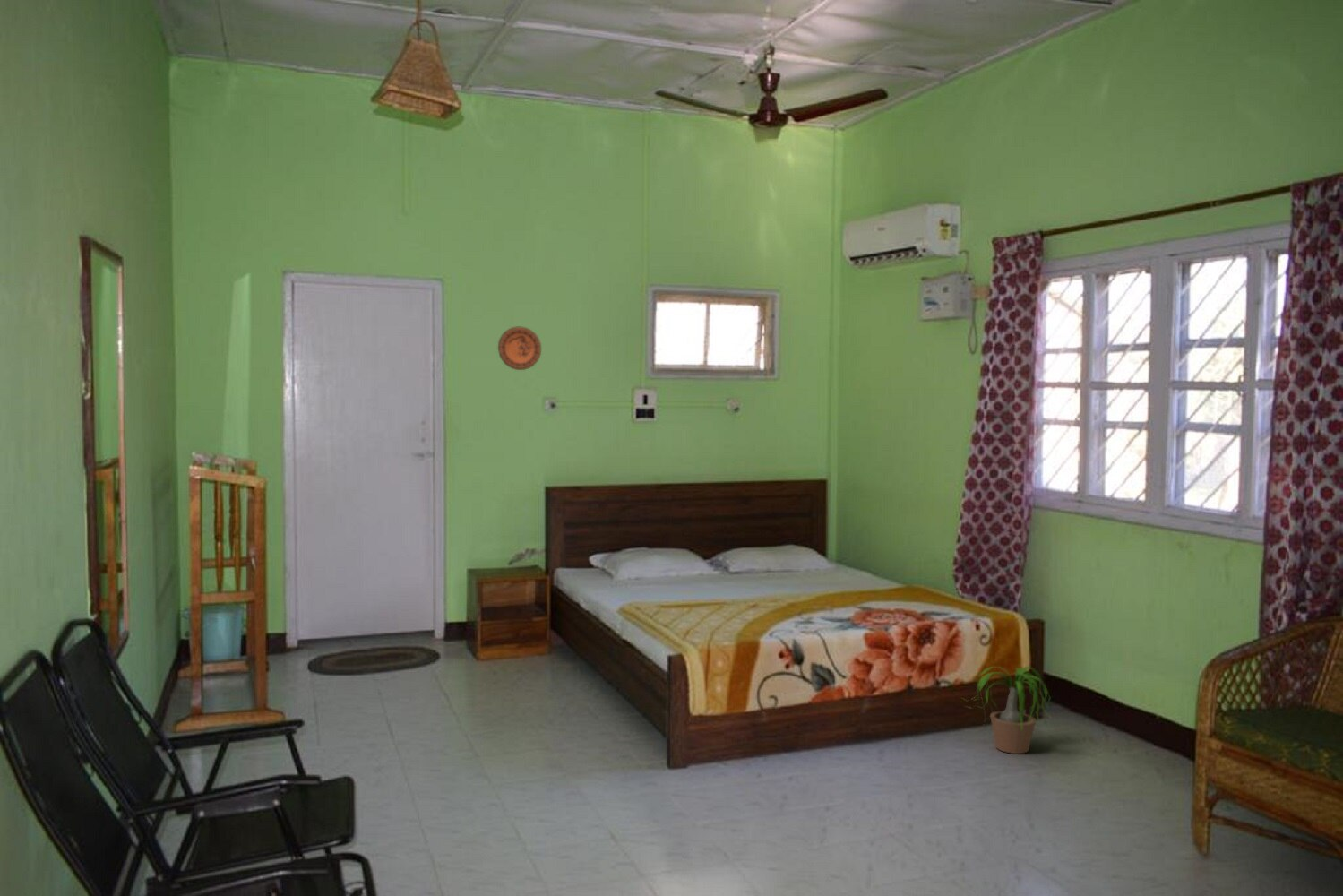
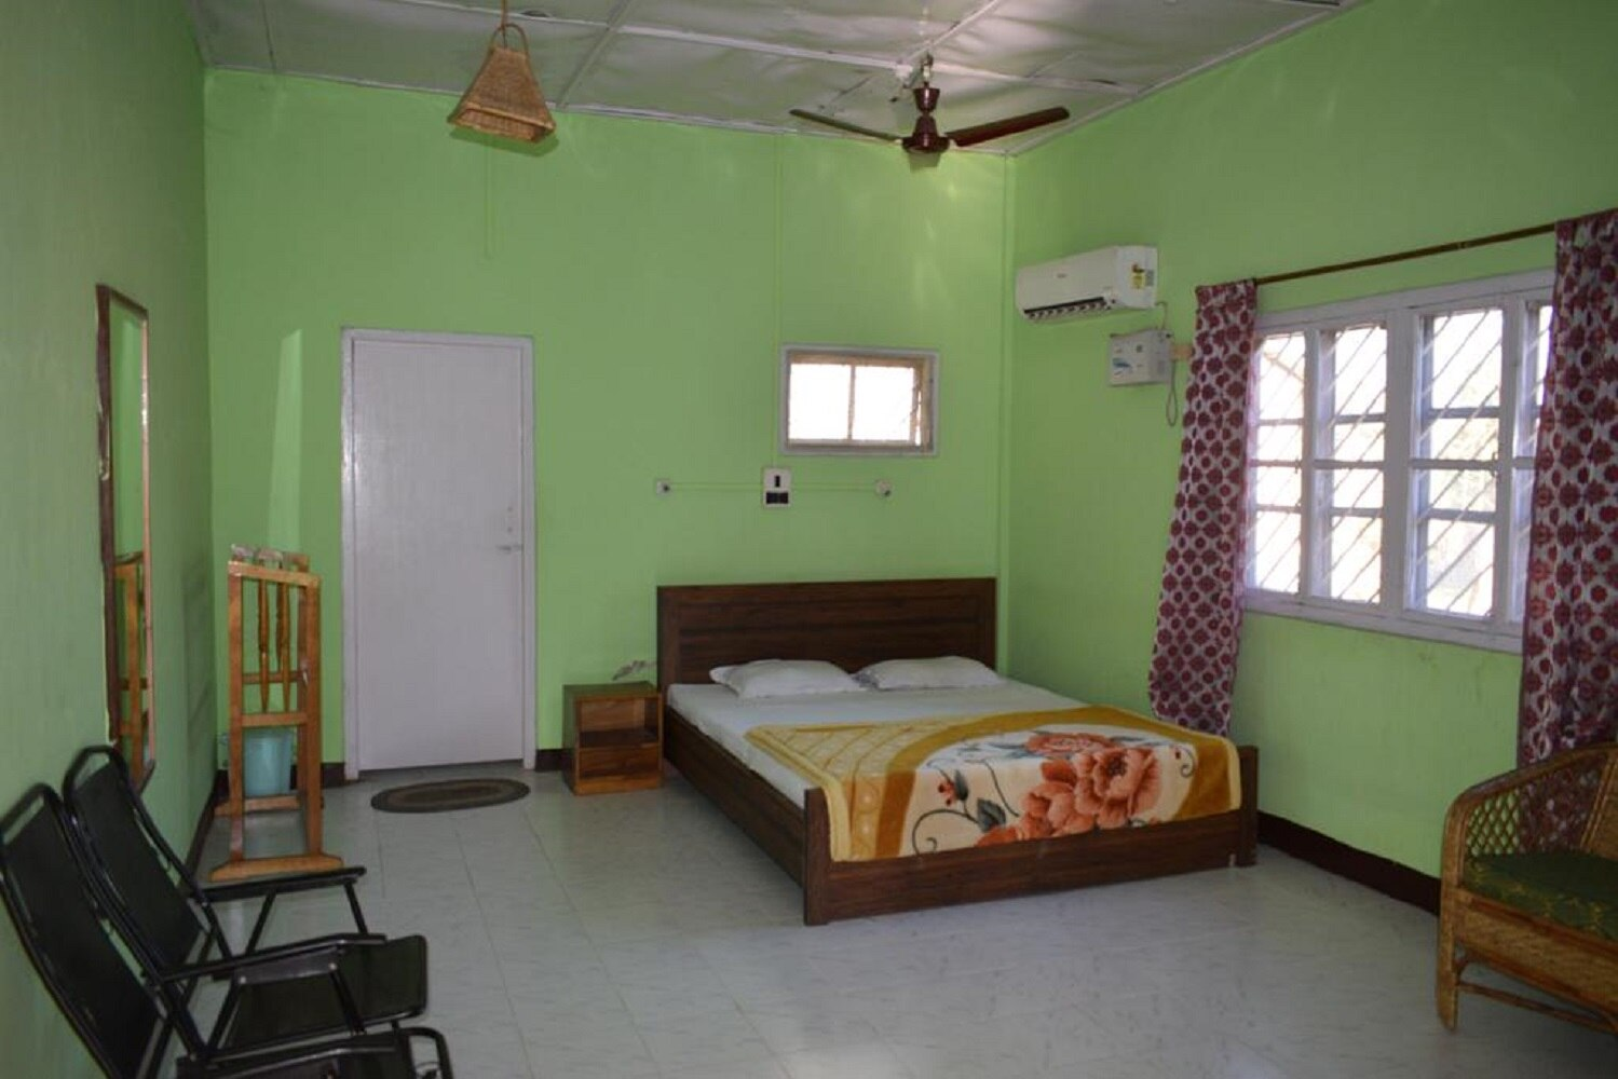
- potted plant (1022, 709)
- decorative plate (520, 348)
